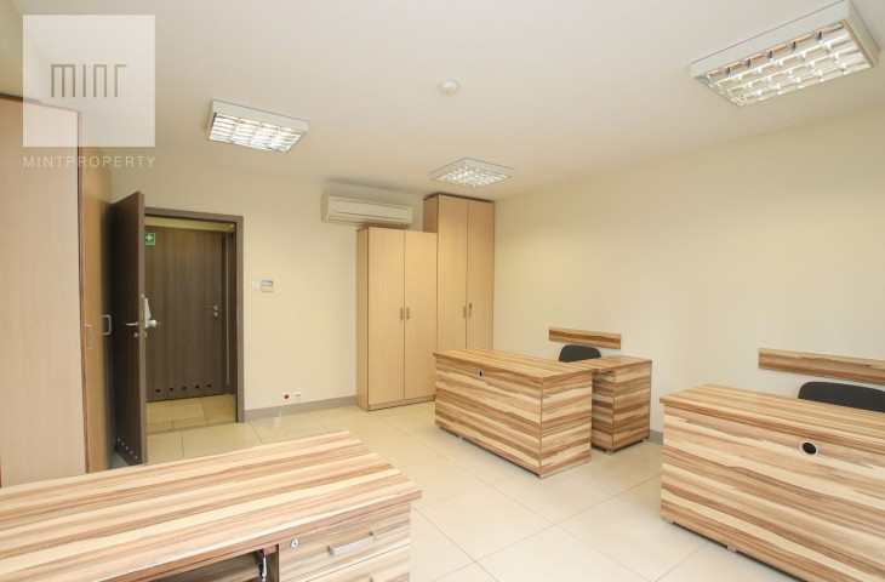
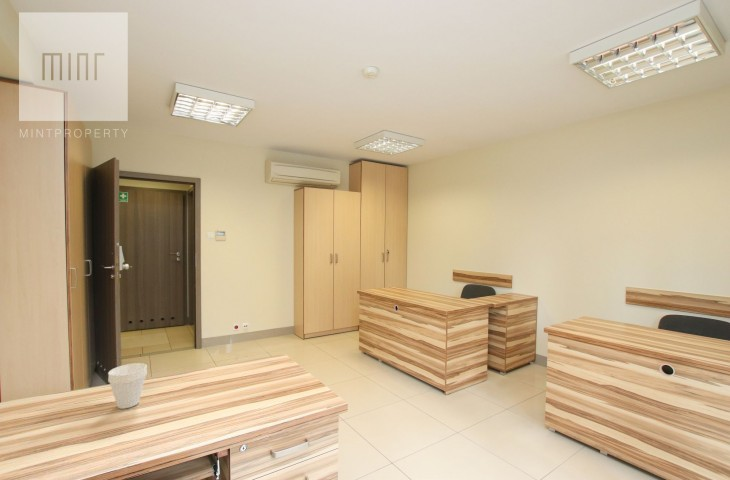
+ cup (128, 386)
